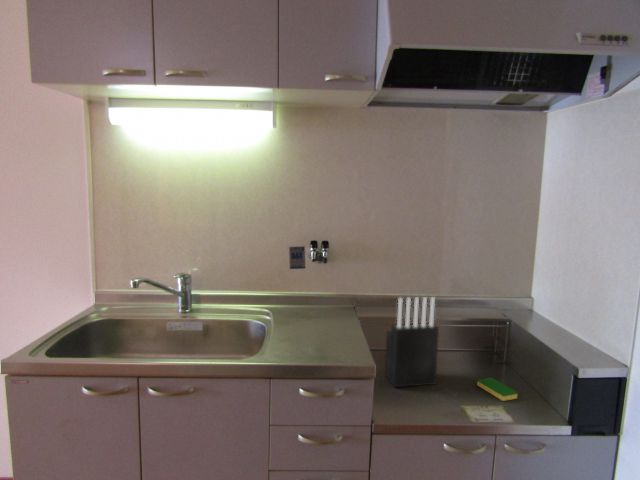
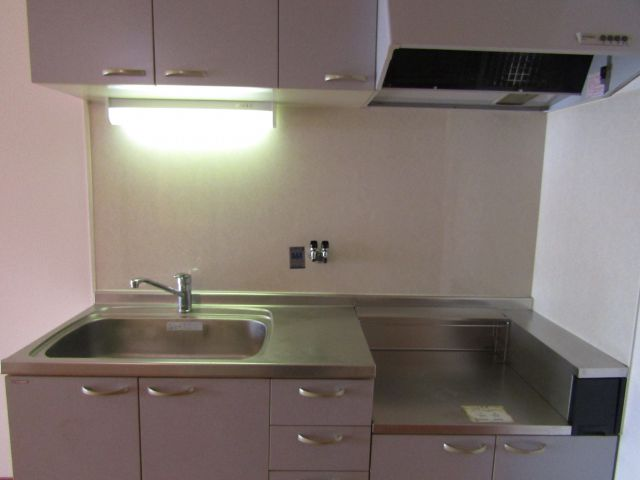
- dish sponge (496, 388)
- knife block (410, 337)
